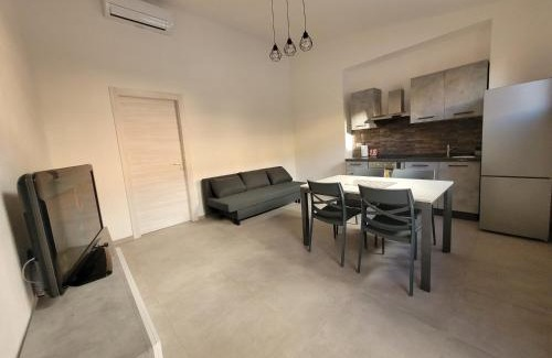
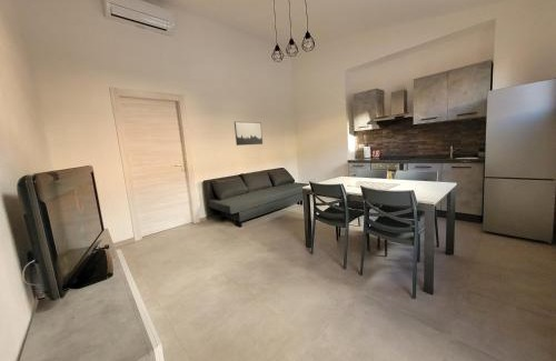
+ wall art (249, 133)
